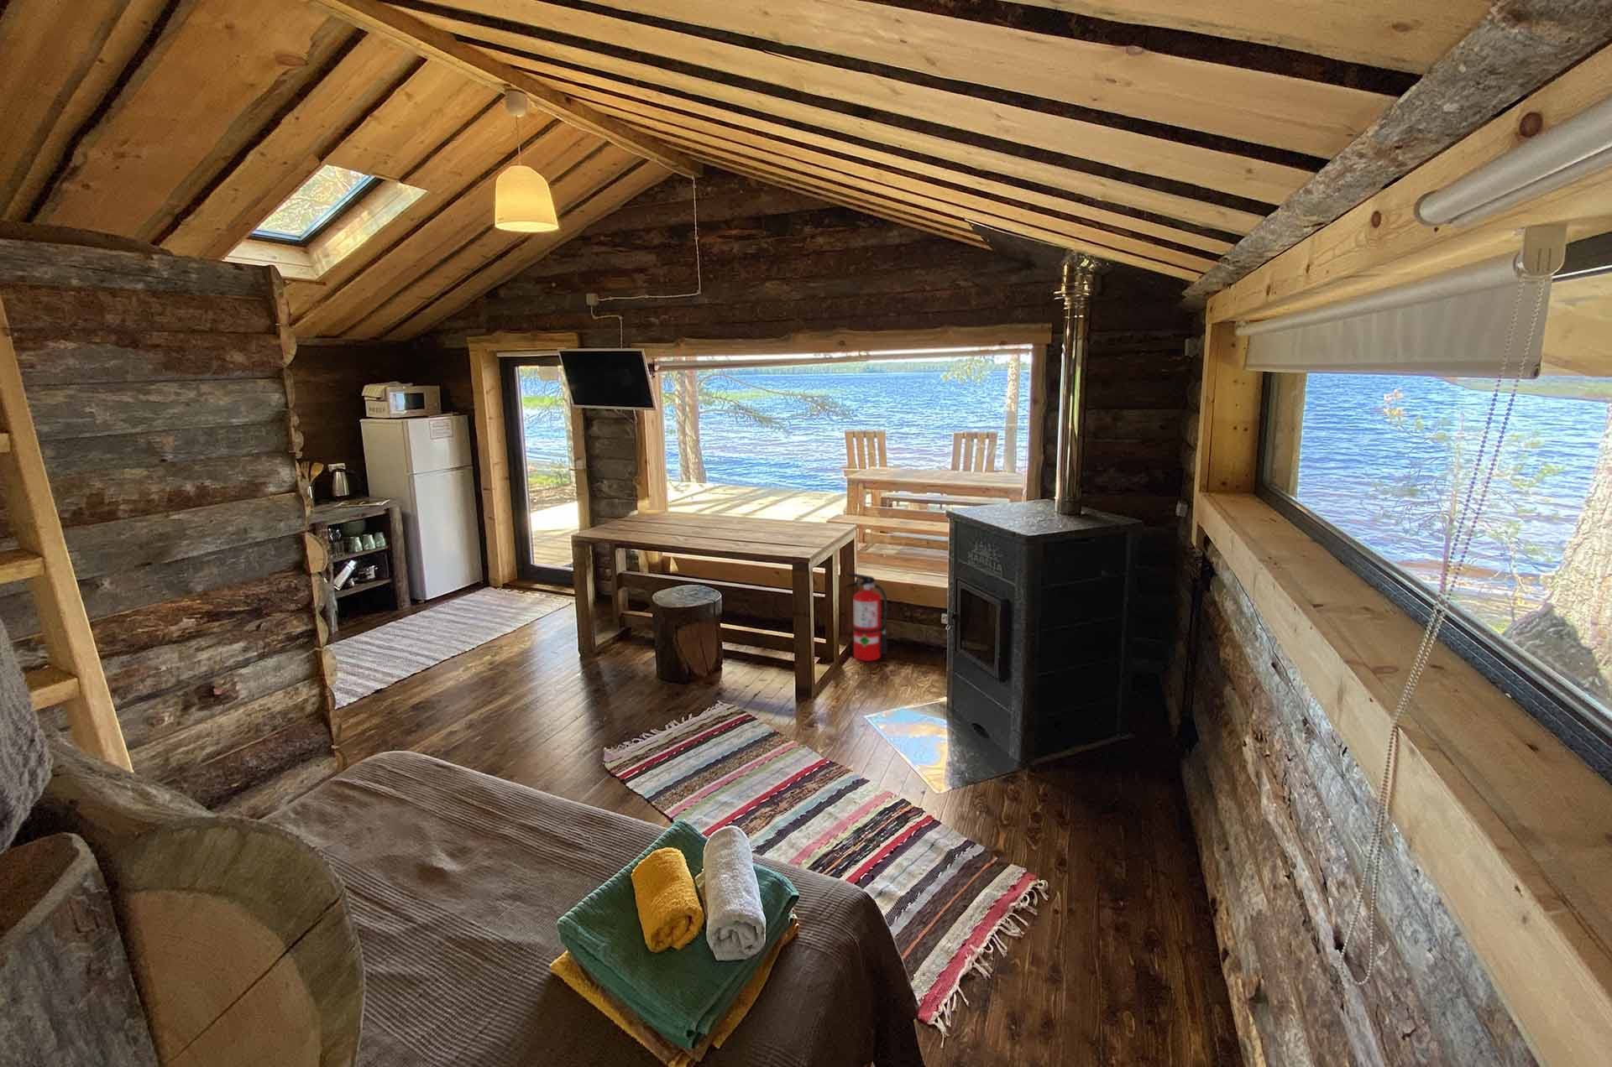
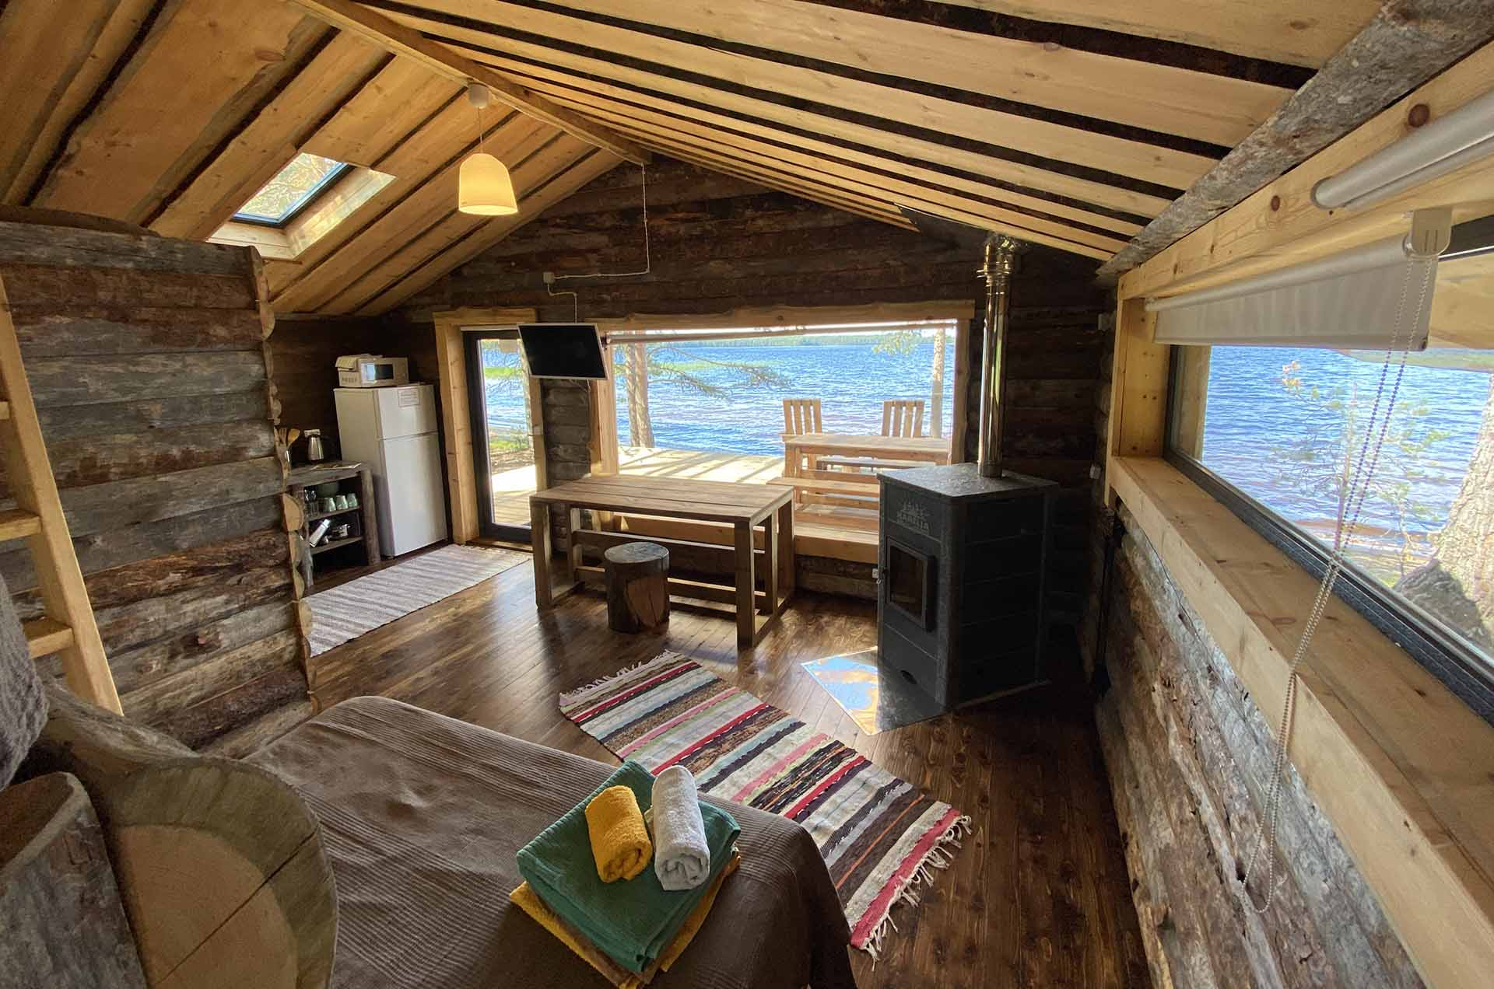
- fire extinguisher (865, 617)
